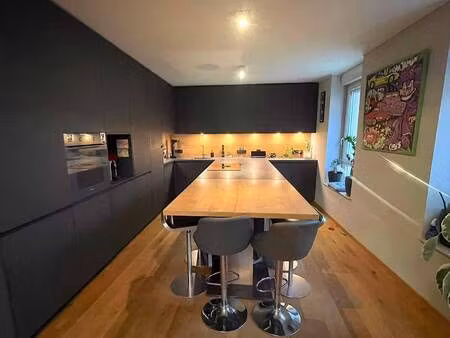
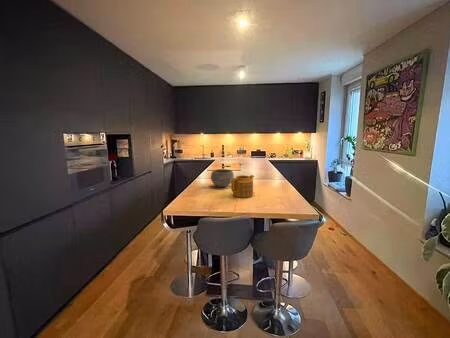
+ bowl (222, 178)
+ teapot (243, 185)
